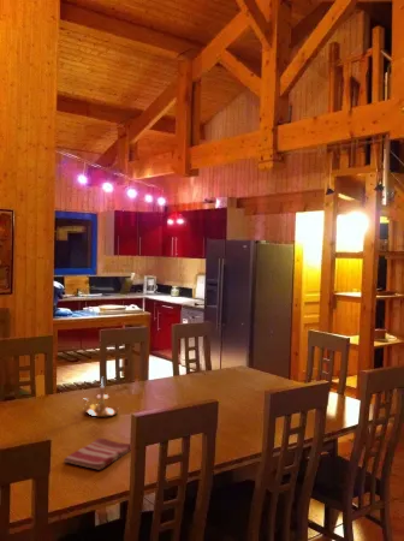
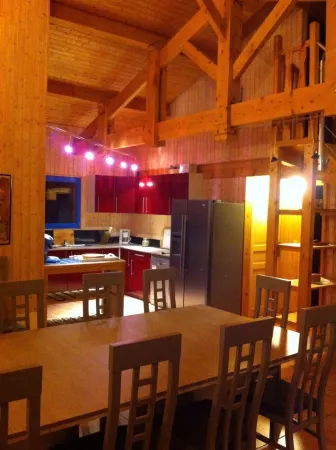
- candle holder (99, 394)
- dish towel (99, 452)
